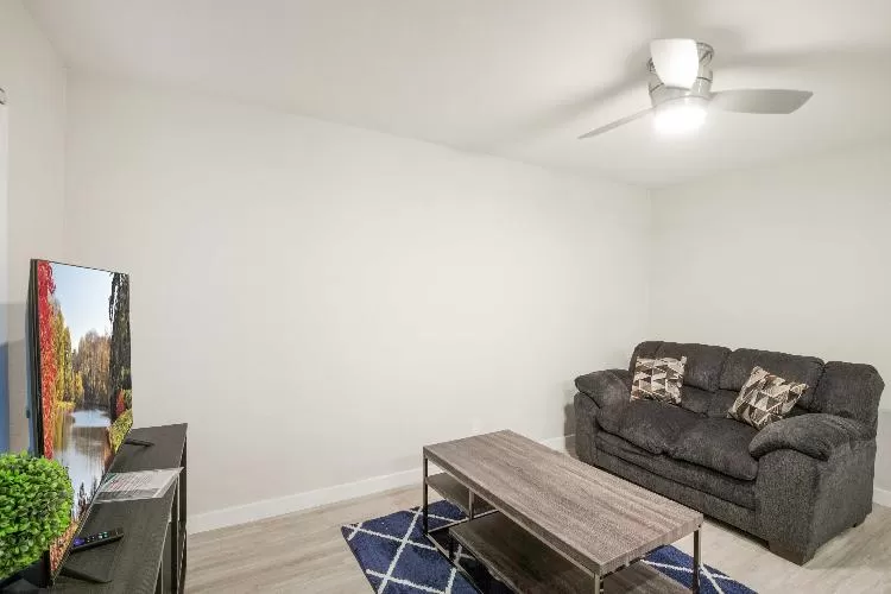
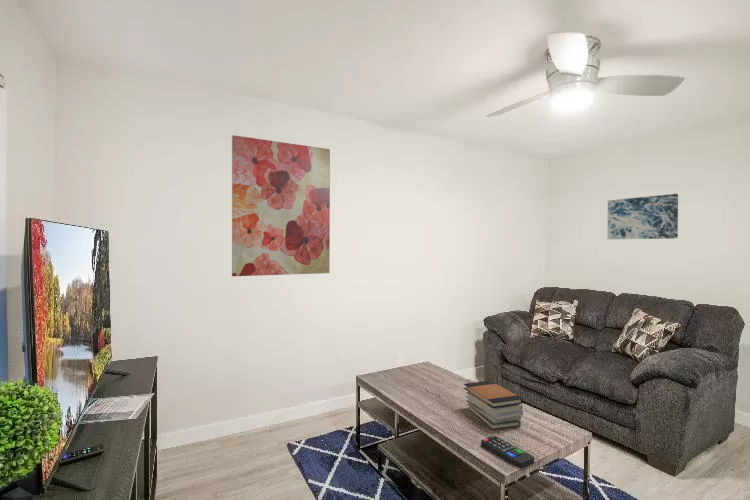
+ remote control (506, 450)
+ book stack (492, 403)
+ wall art (283, 208)
+ wall art (640, 218)
